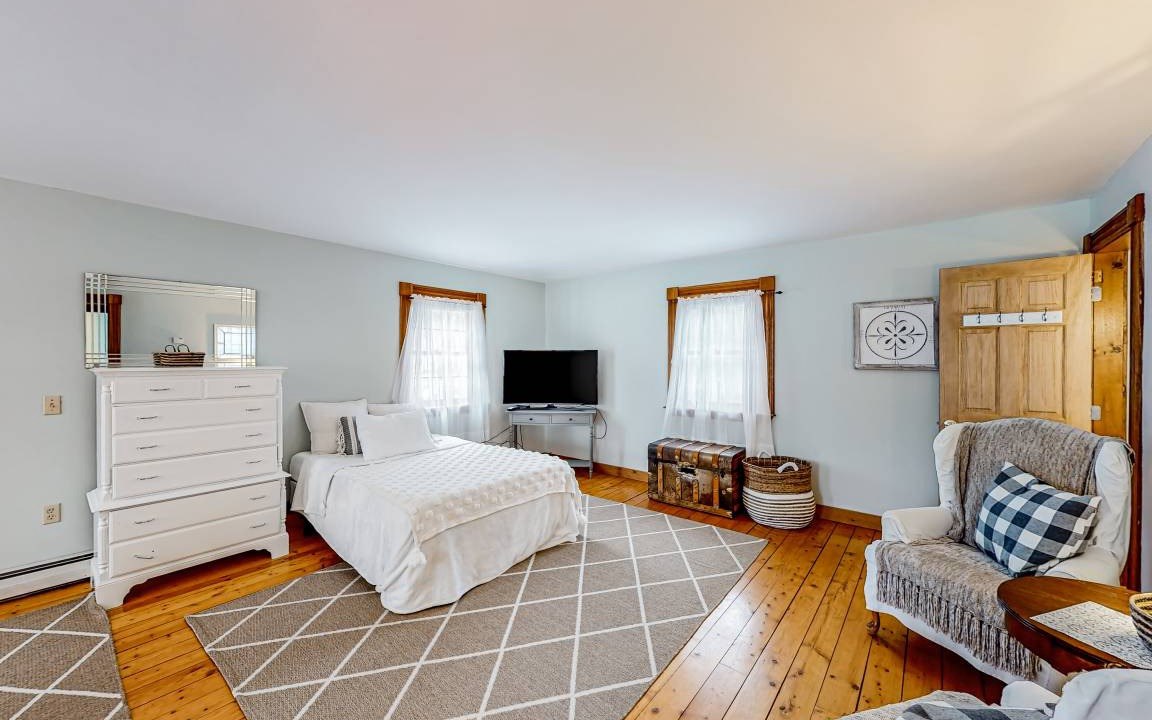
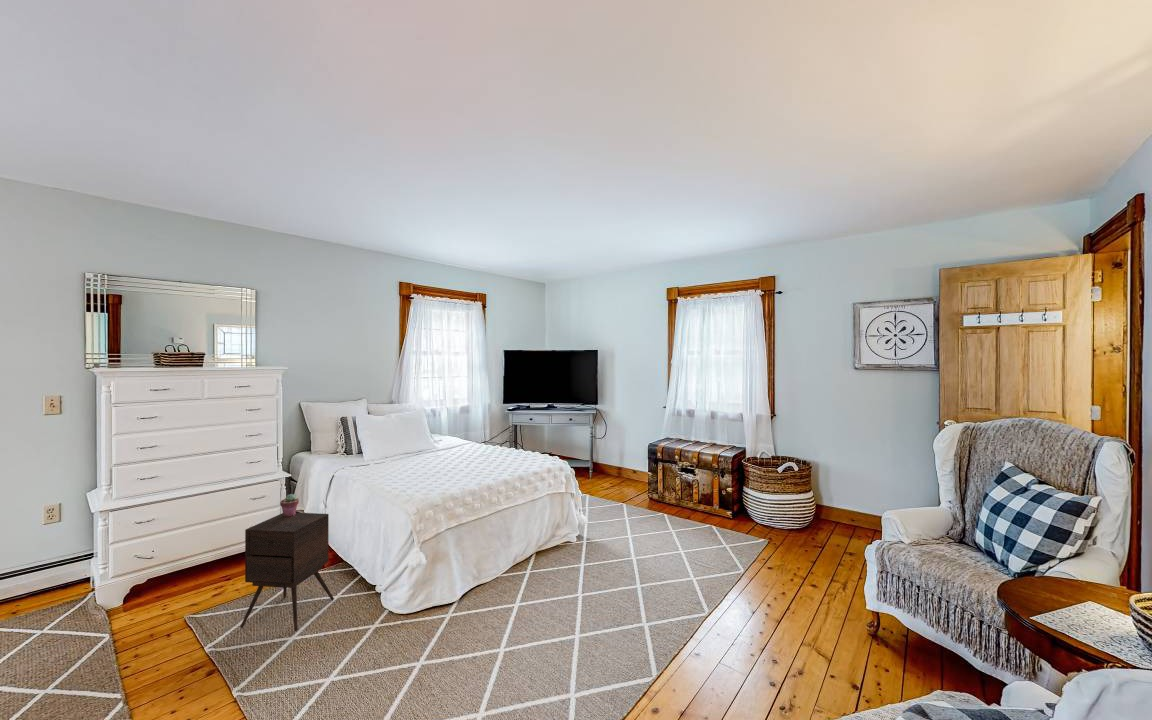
+ potted succulent (289, 504)
+ side table (289, 567)
